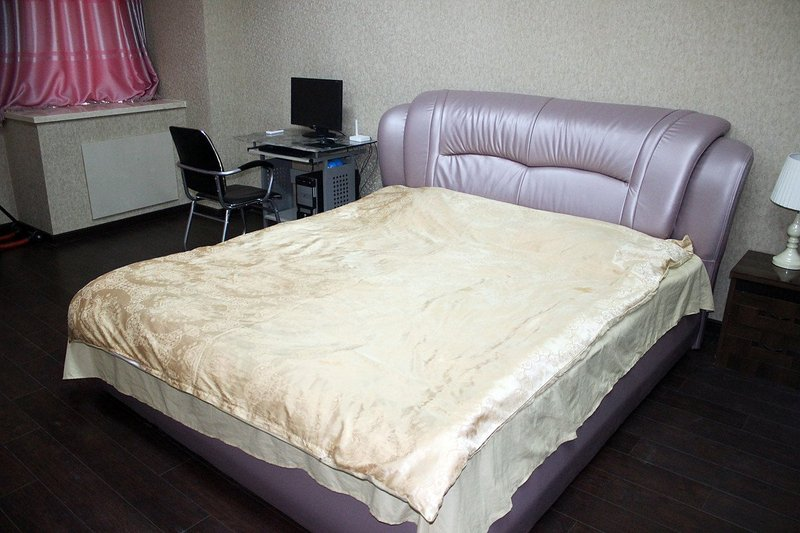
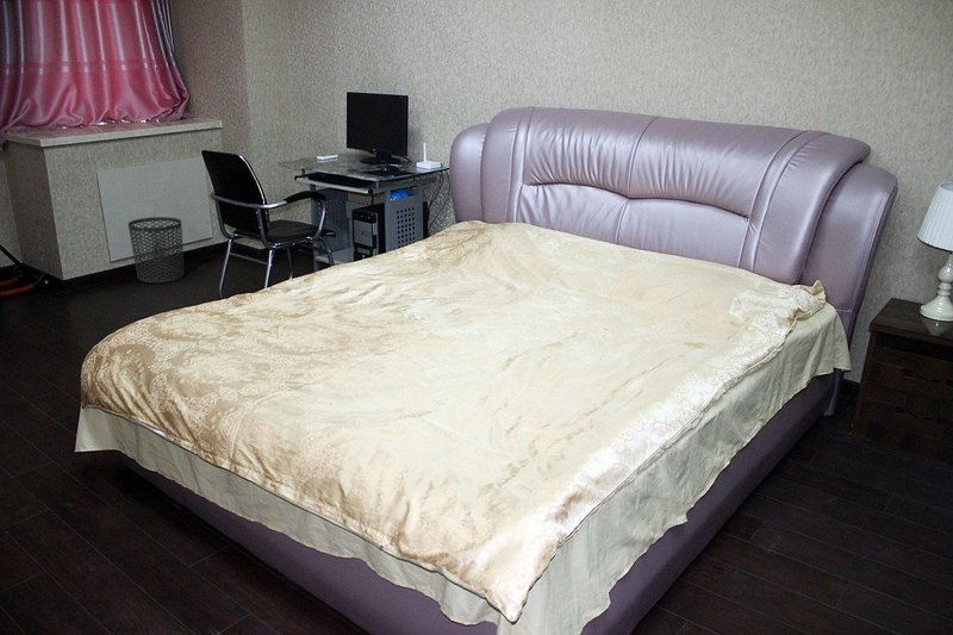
+ waste bin (157, 249)
